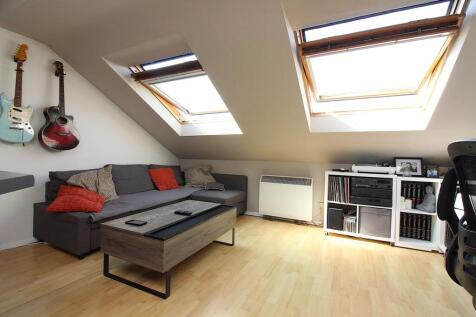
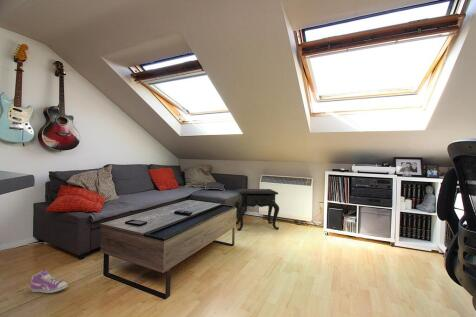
+ sneaker (48, 280)
+ side table (254, 206)
